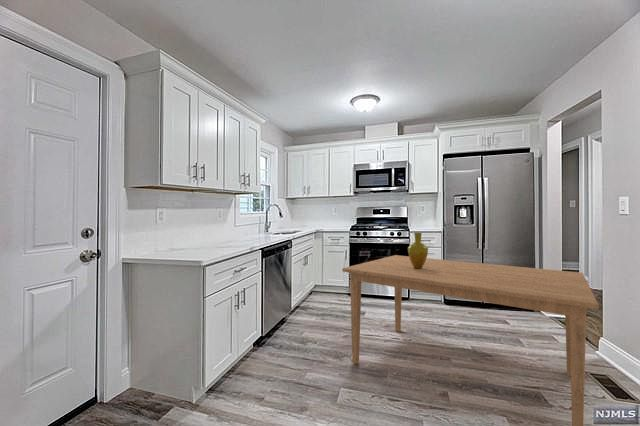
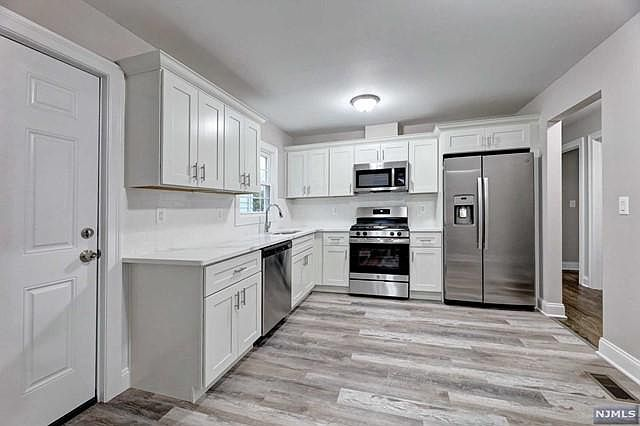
- vase (417, 250)
- dining table (464, 298)
